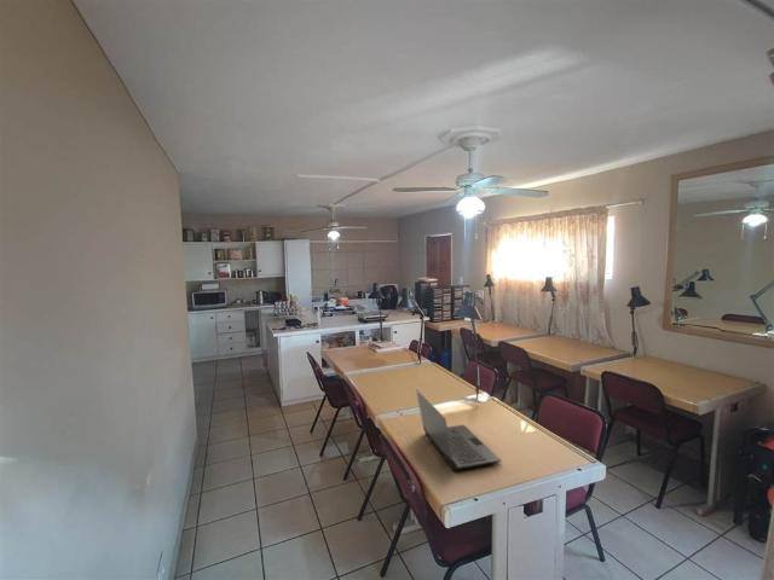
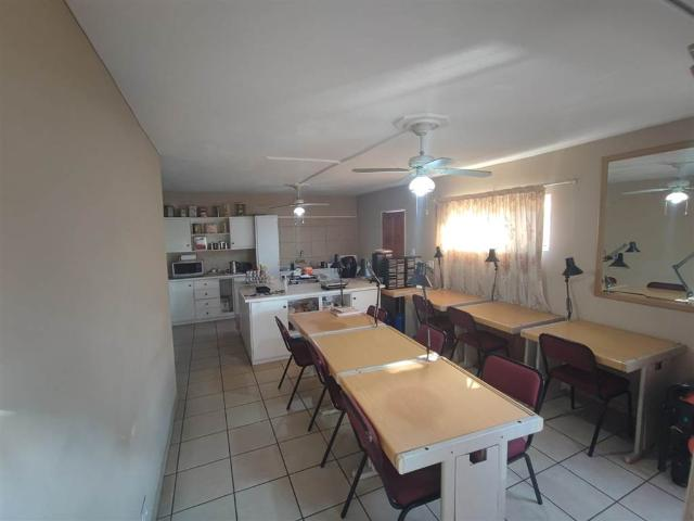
- laptop computer (455, 425)
